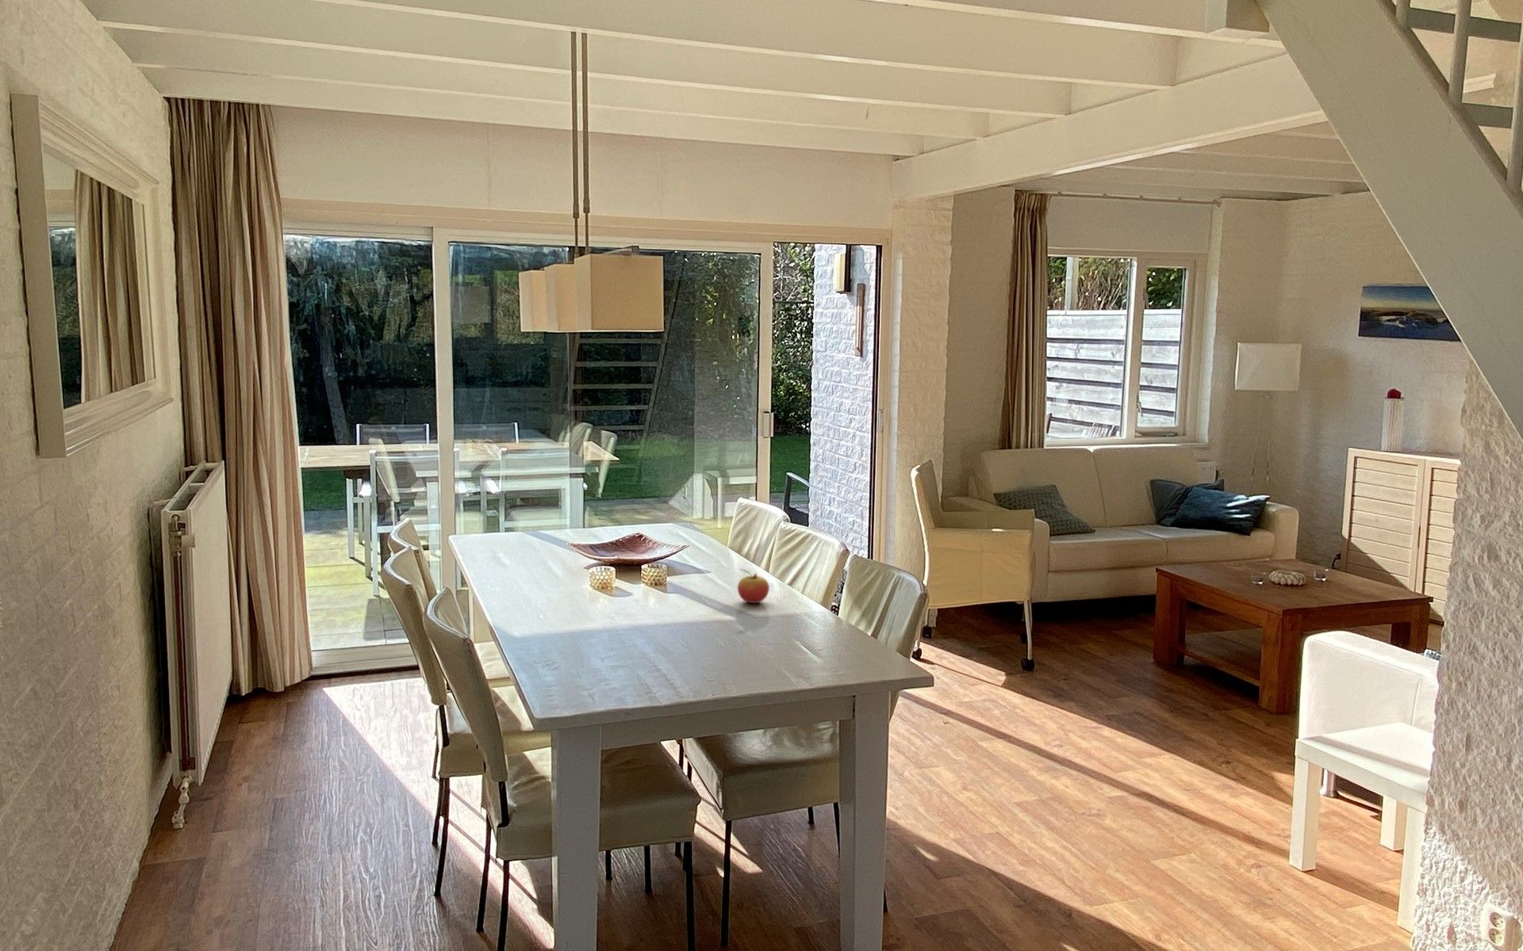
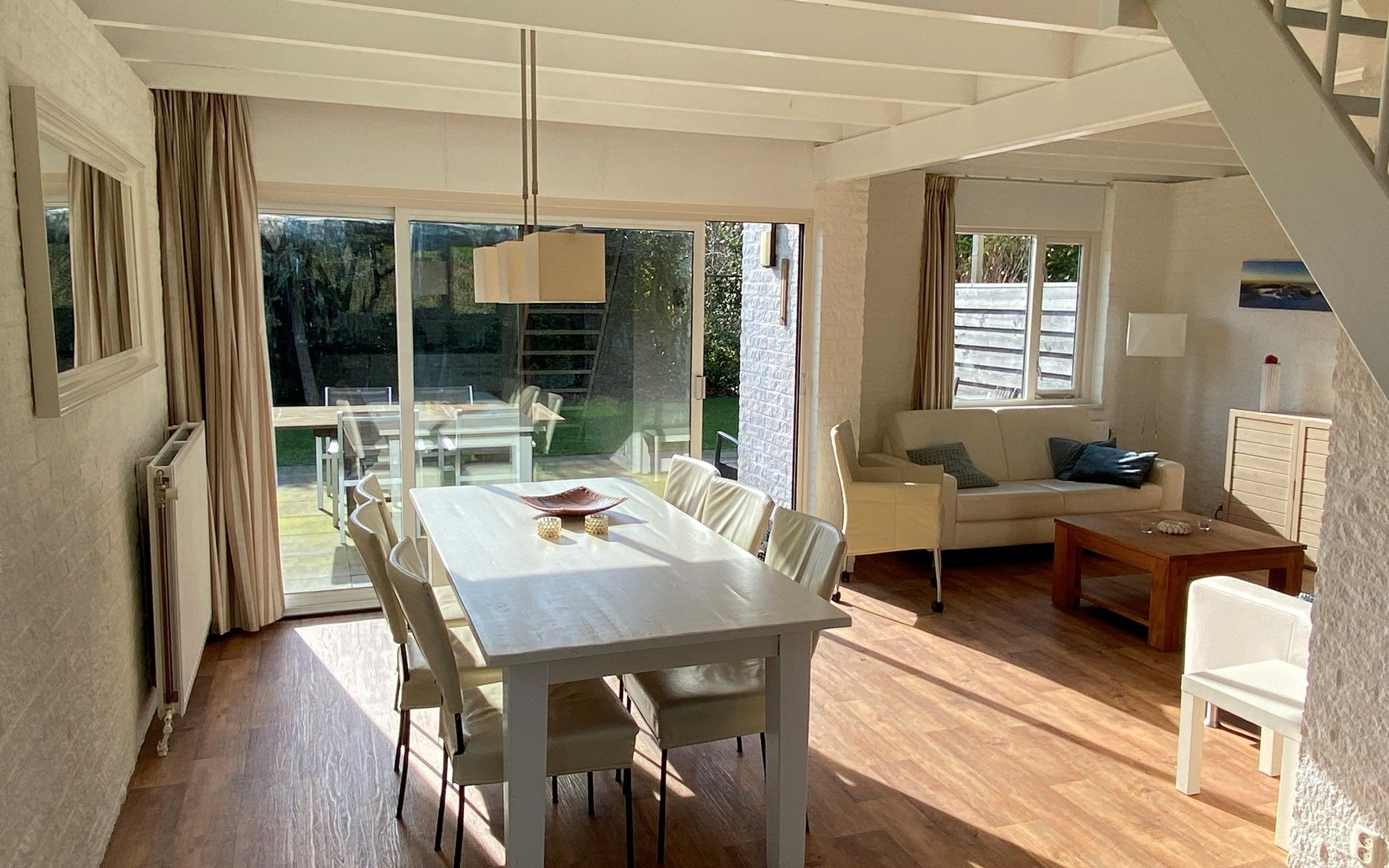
- fruit (753, 586)
